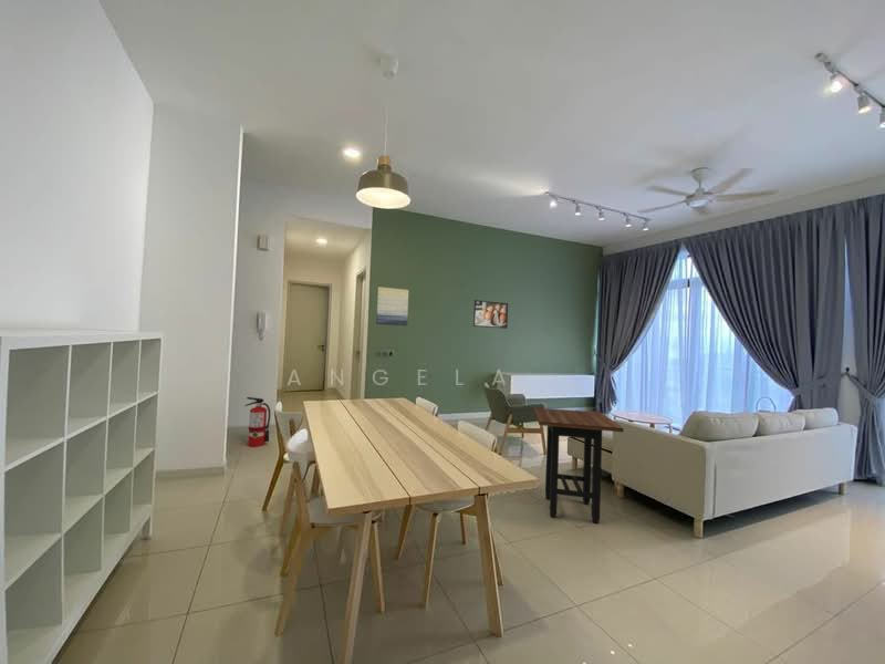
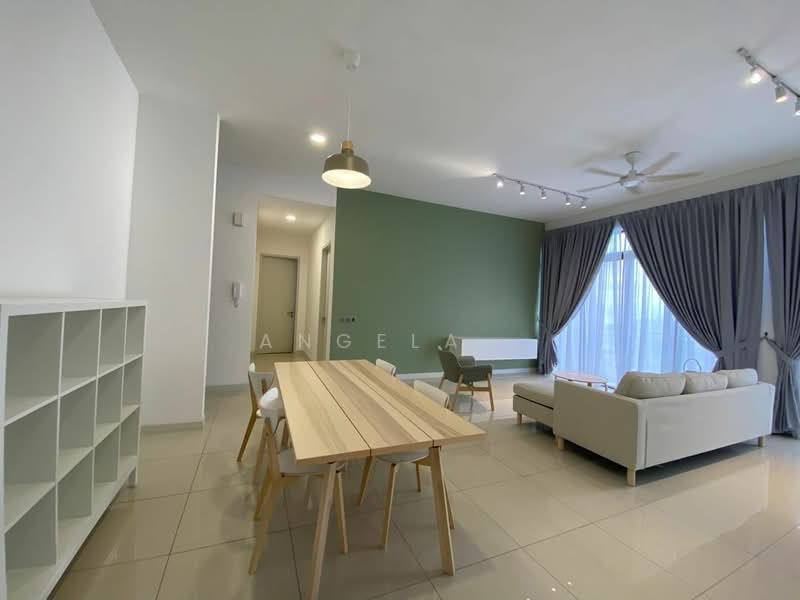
- wall art (393, 307)
- side table (571, 475)
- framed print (490, 314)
- fire extinguisher (256, 421)
